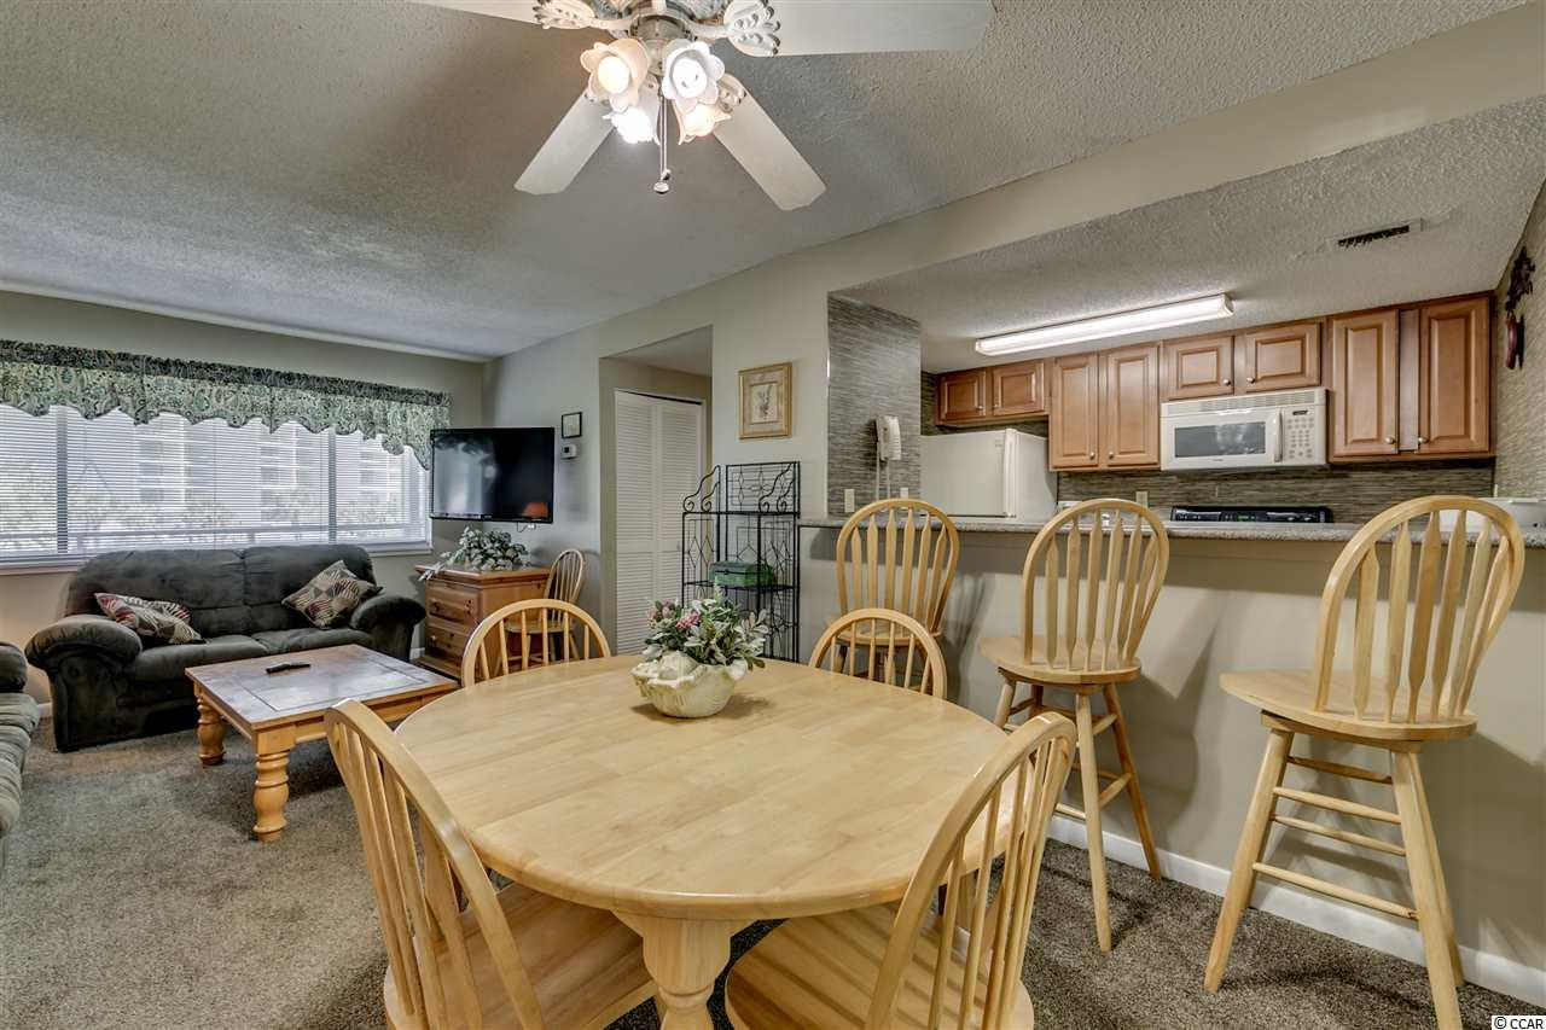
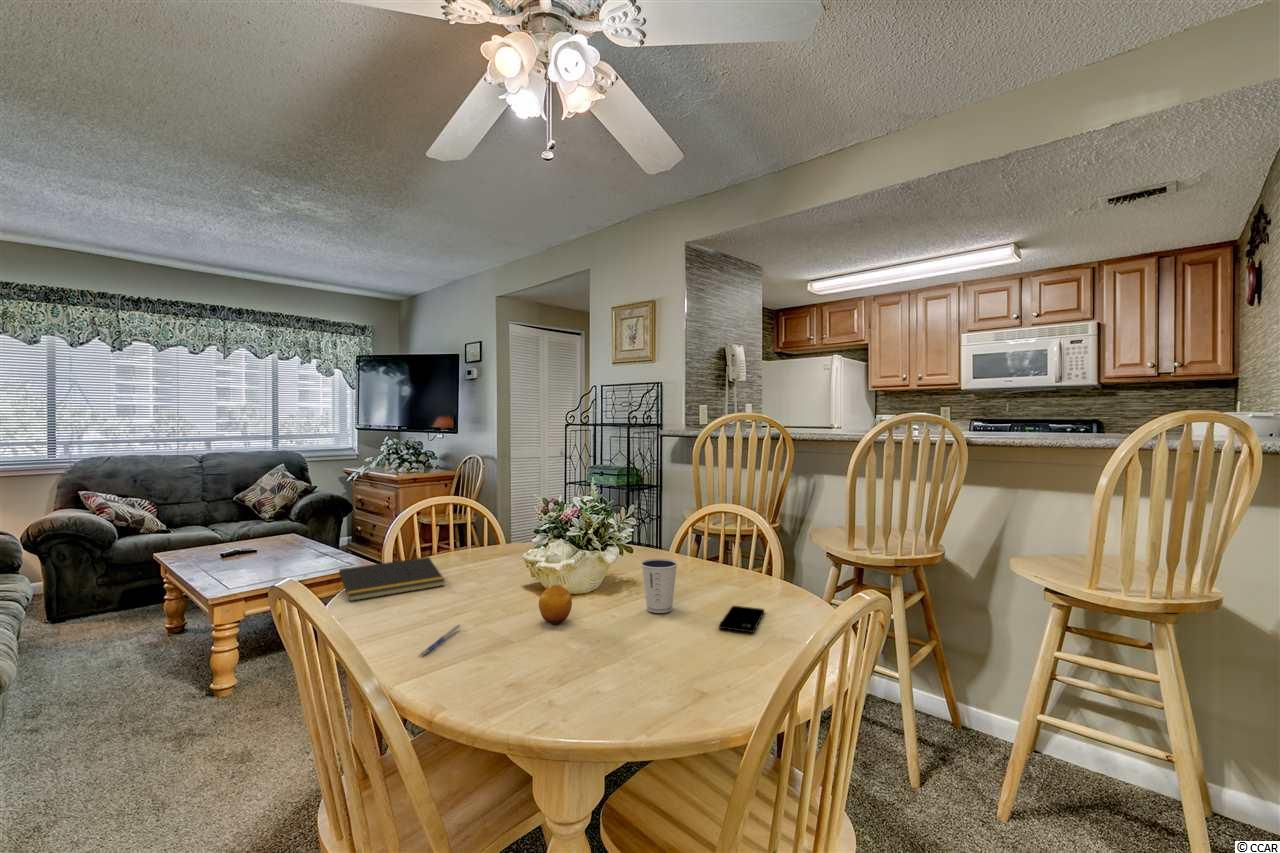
+ smartphone (742, 618)
+ notepad (392, 577)
+ fruit (555, 603)
+ pen (442, 638)
+ dixie cup (659, 586)
